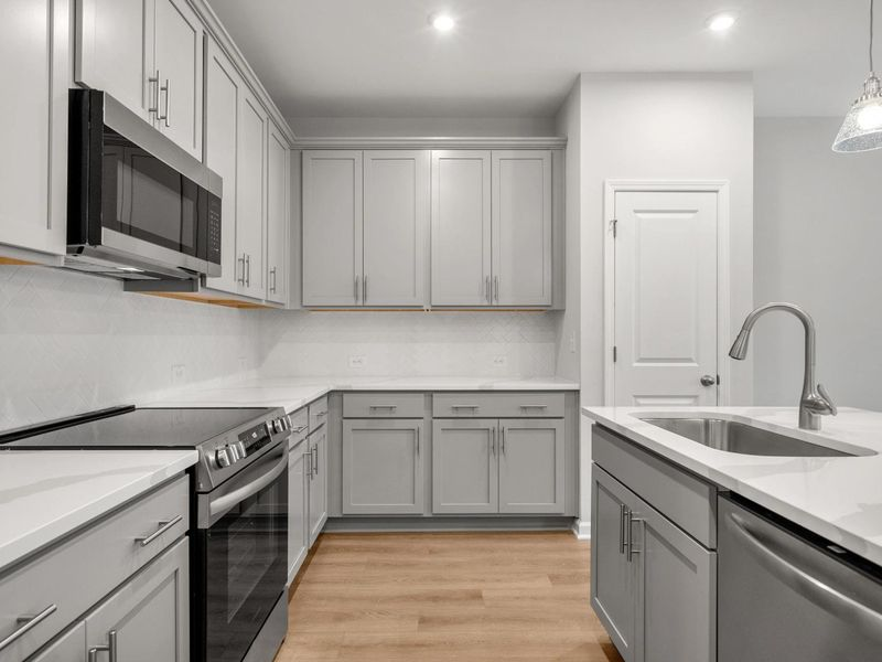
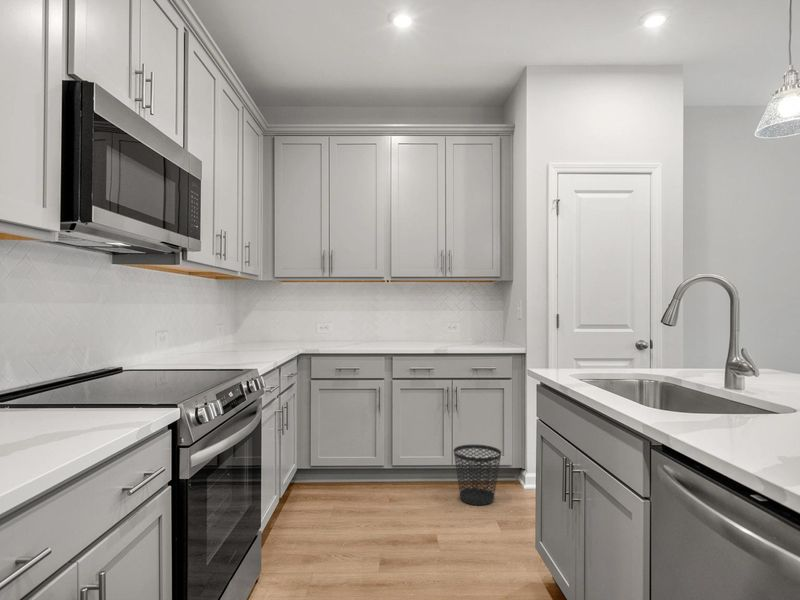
+ wastebasket (477, 475)
